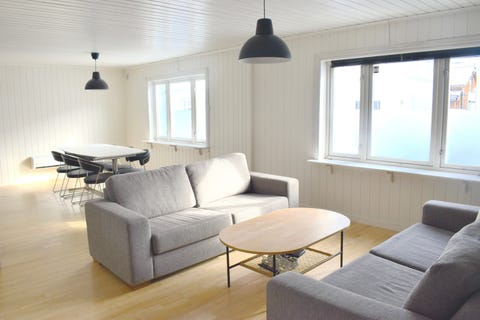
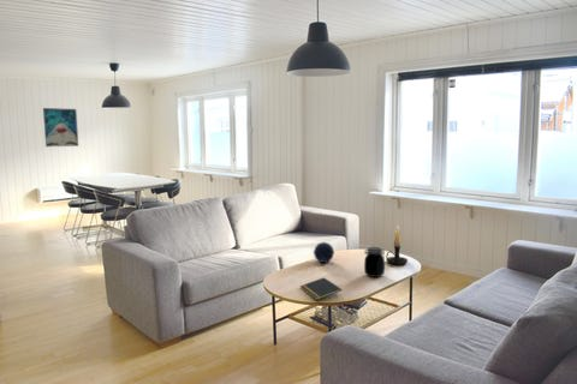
+ decorative orb (323, 252)
+ jar (374, 262)
+ candle holder (394, 244)
+ wall art (60, 127)
+ notepad (320, 288)
